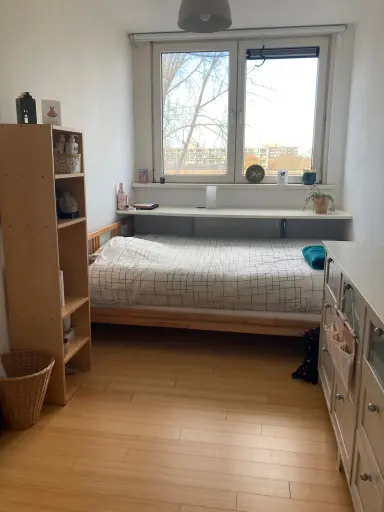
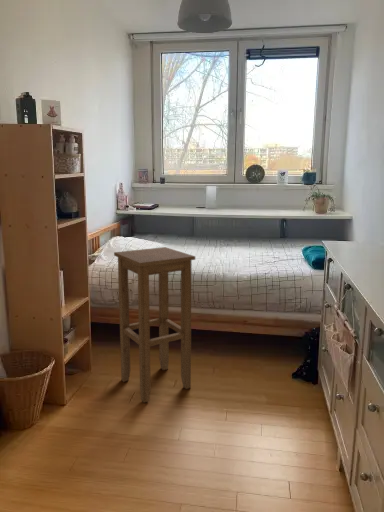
+ stool (154, 320)
